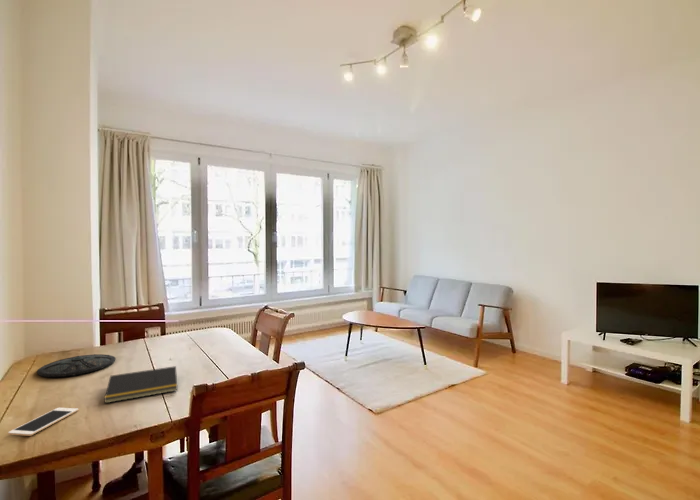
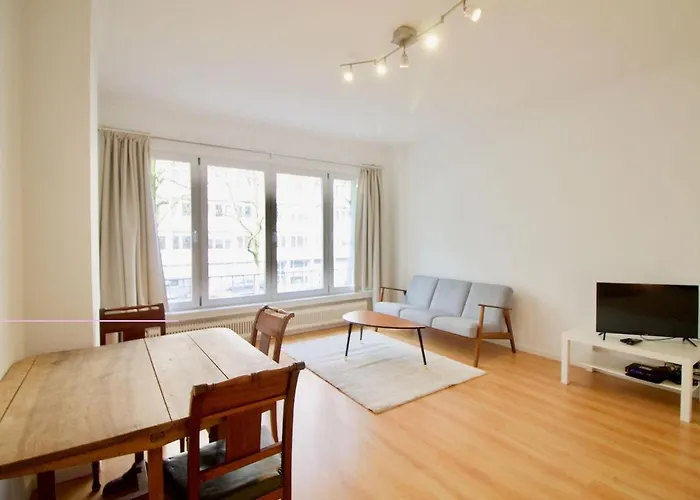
- cell phone (45, 420)
- plate (78, 361)
- notepad (143, 383)
